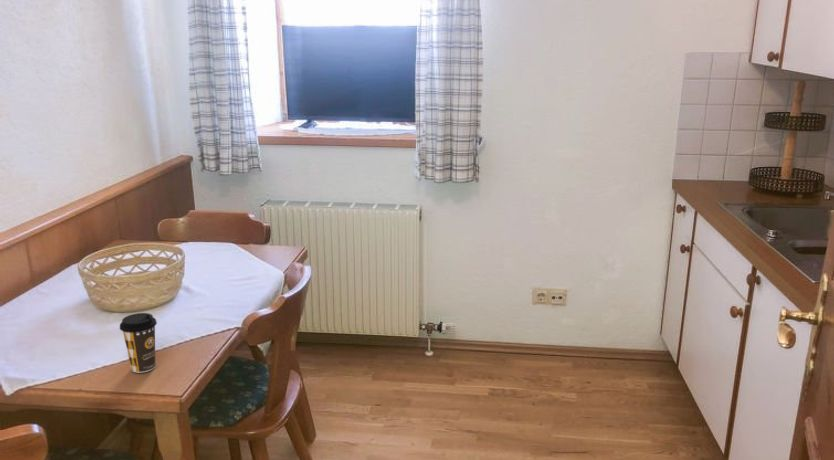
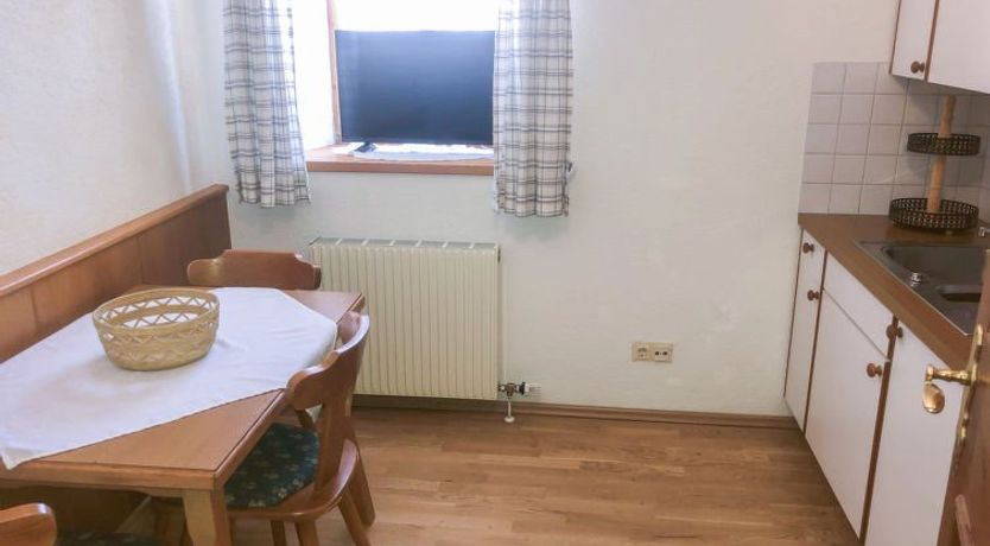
- coffee cup (140, 343)
